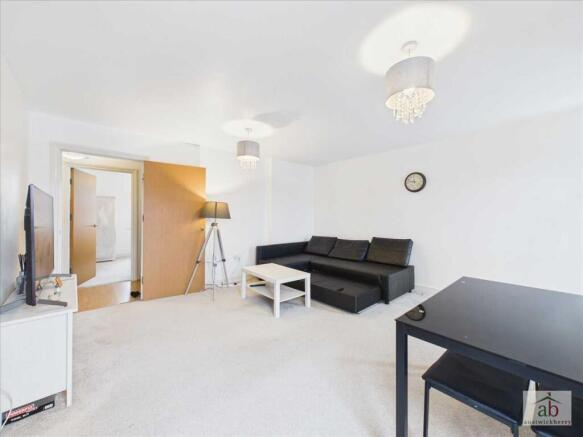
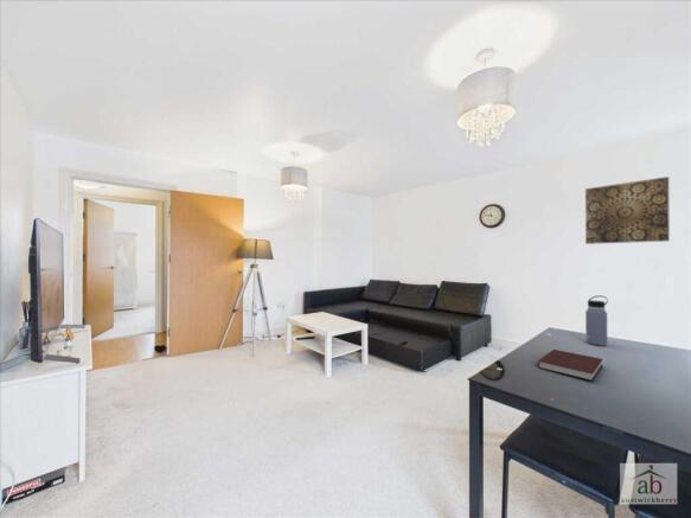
+ notebook (570, 363)
+ water bottle (596, 319)
+ wall art (623, 212)
